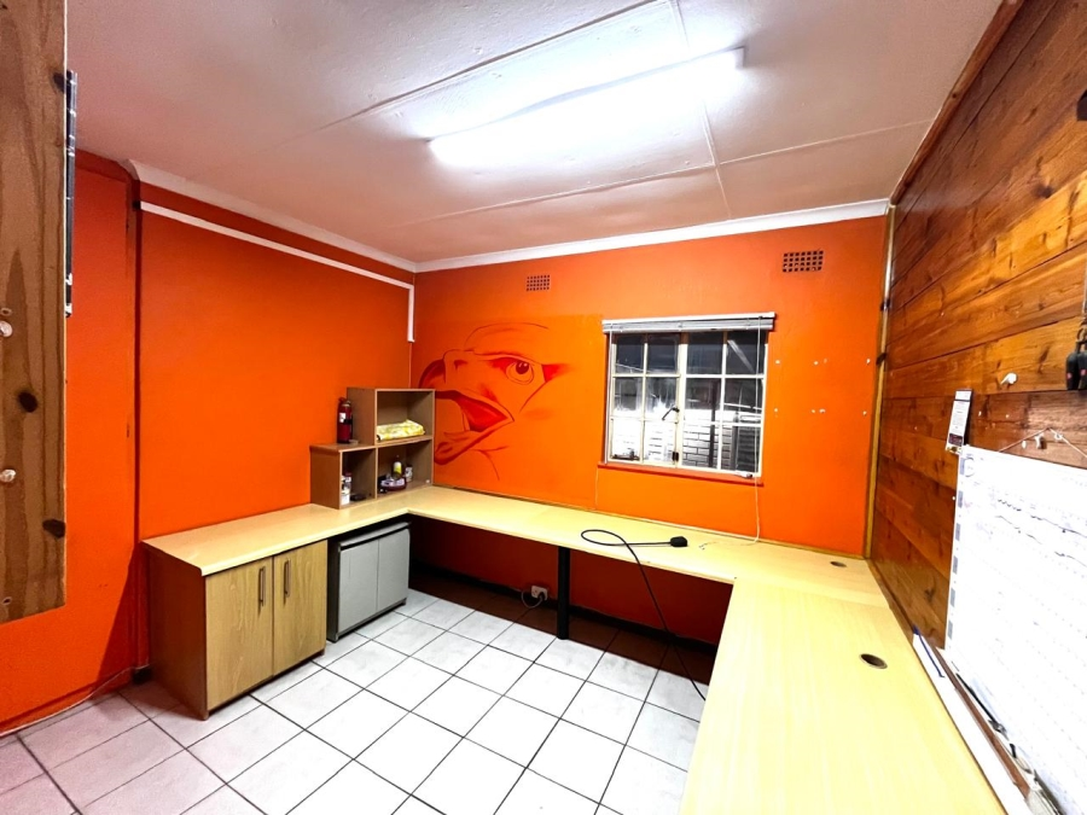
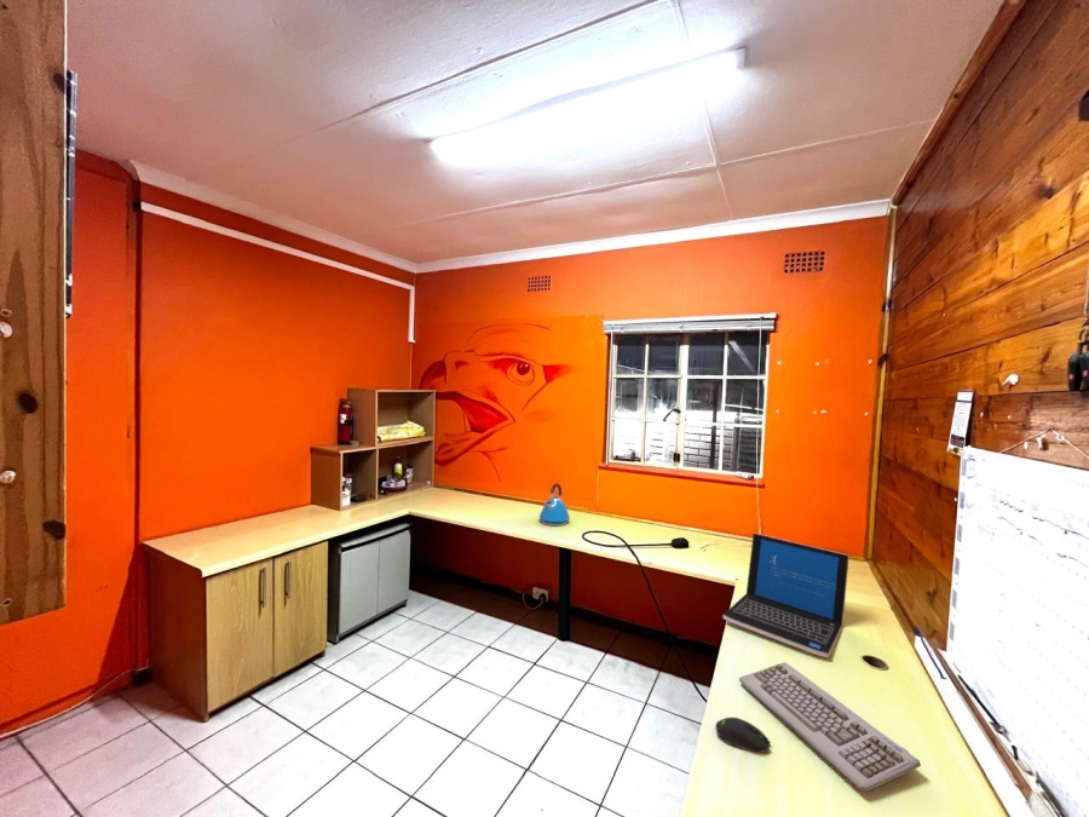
+ computer mouse (742, 731)
+ laptop (785, 587)
+ kettle (555, 502)
+ keyboard (818, 714)
